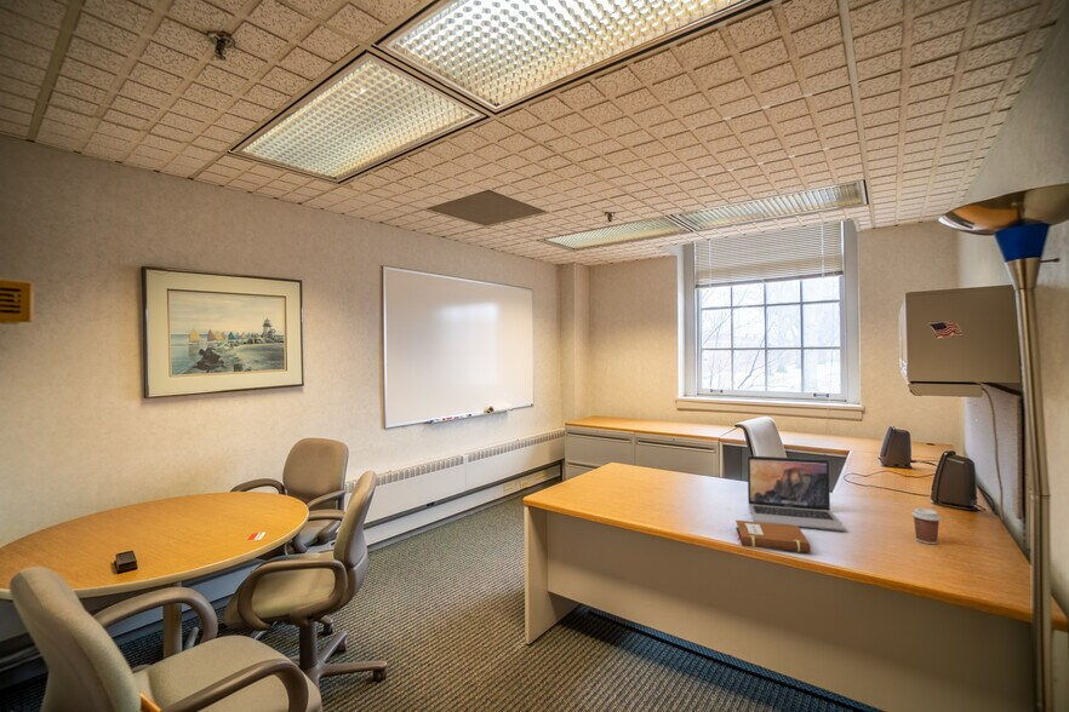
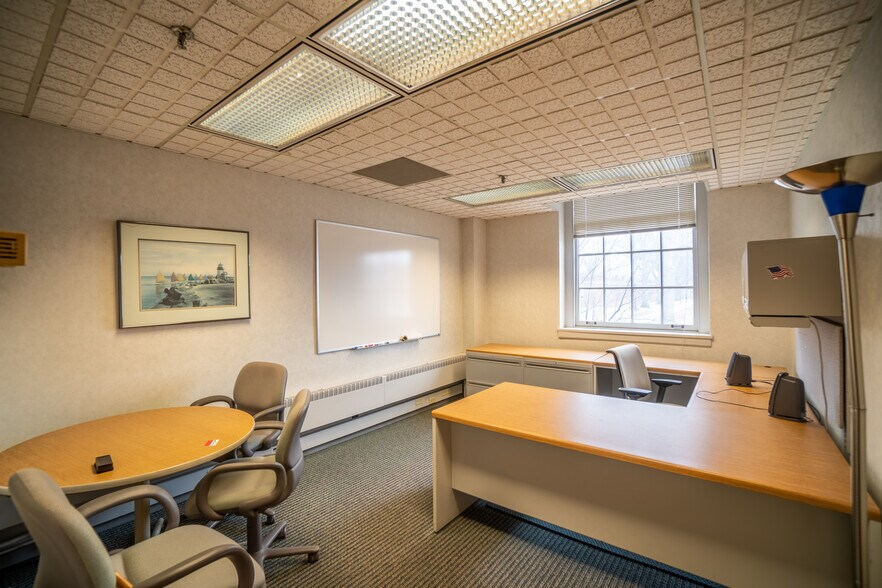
- notebook (768, 535)
- laptop (793, 490)
- coffee cup (926, 526)
